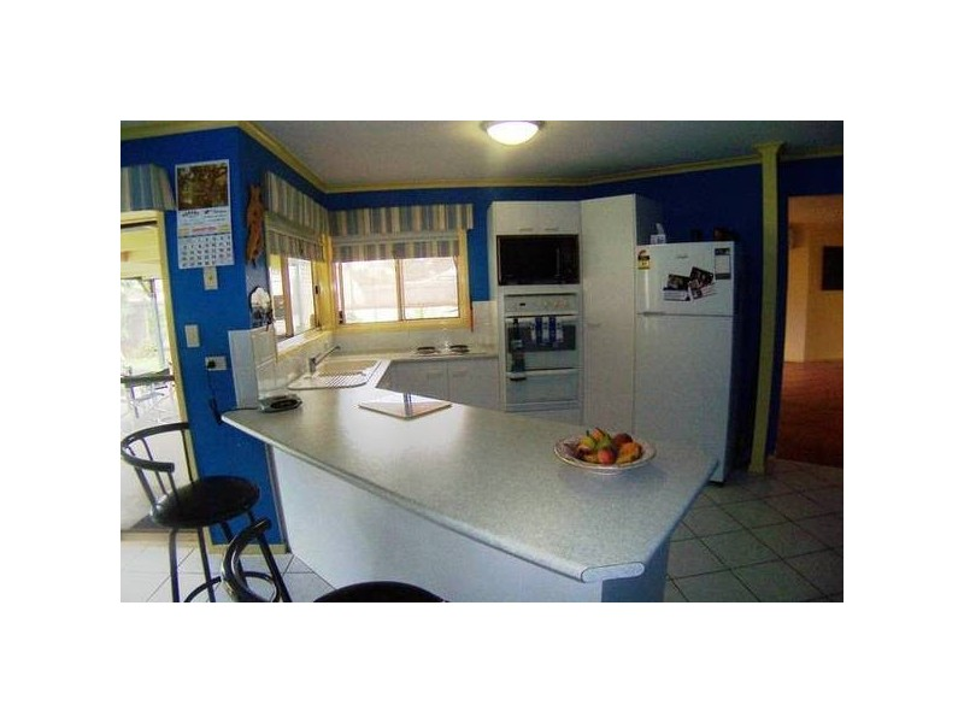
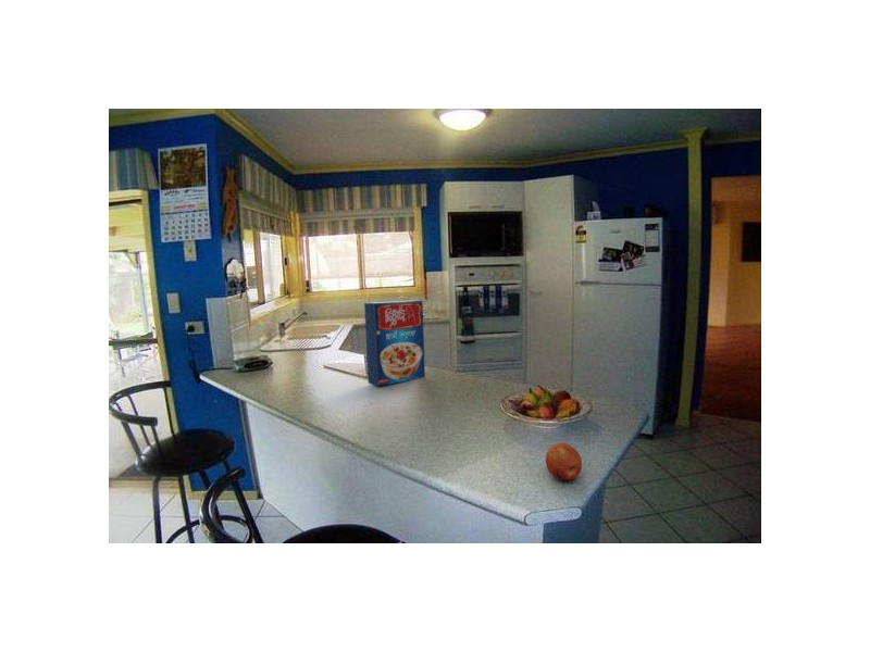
+ cereal box (395, 341)
+ apple (563, 461)
